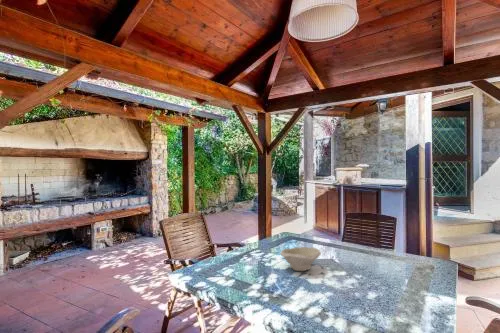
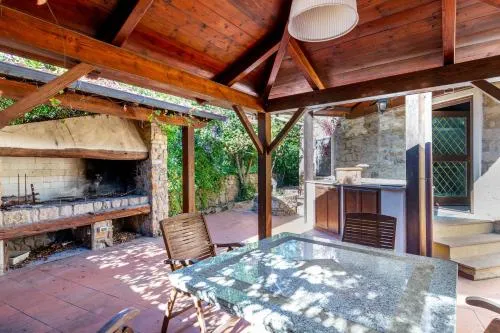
- bowl (300, 258)
